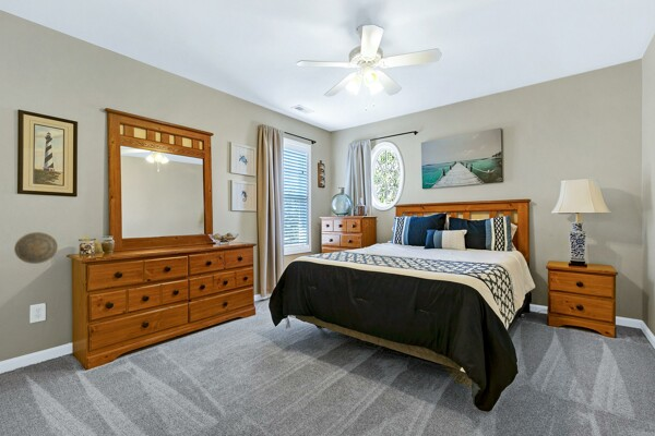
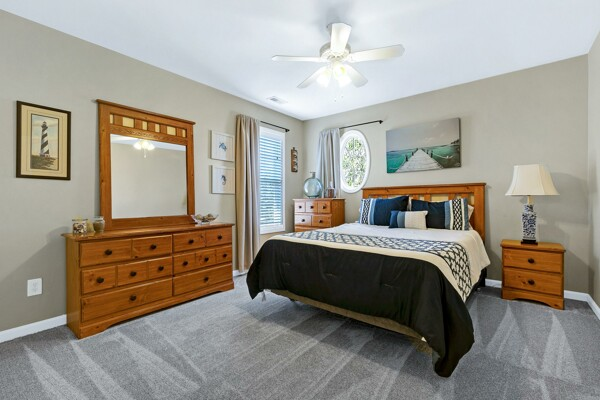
- decorative plate (37, 247)
